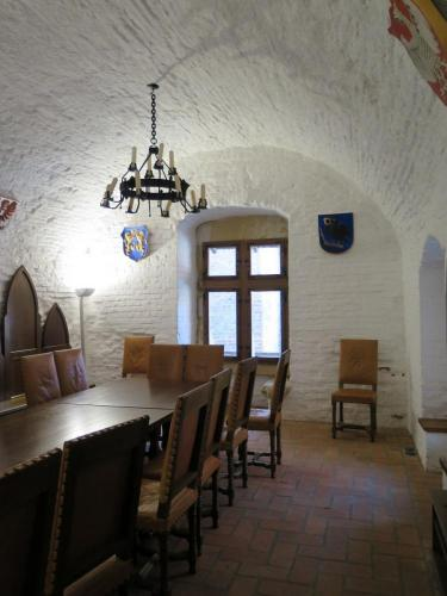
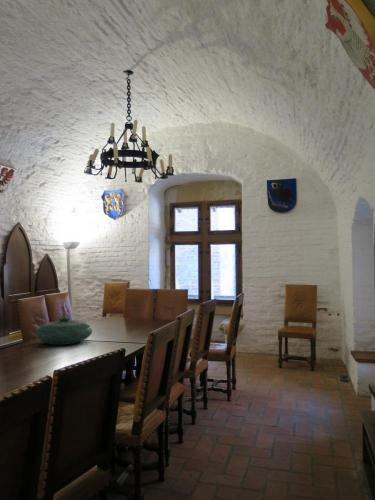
+ decorative bowl (64, 329)
